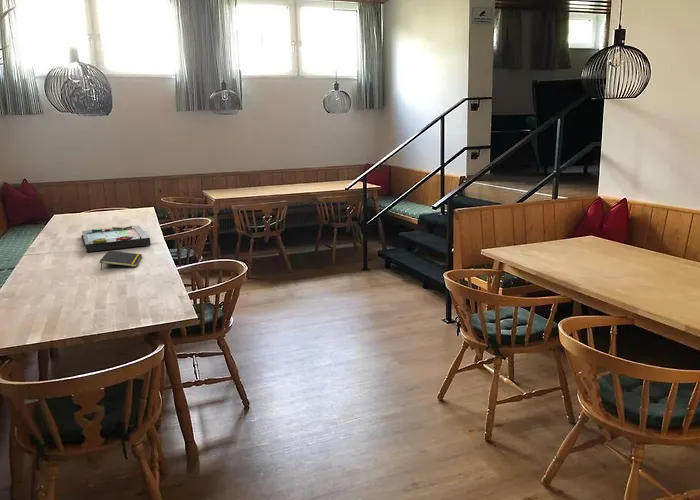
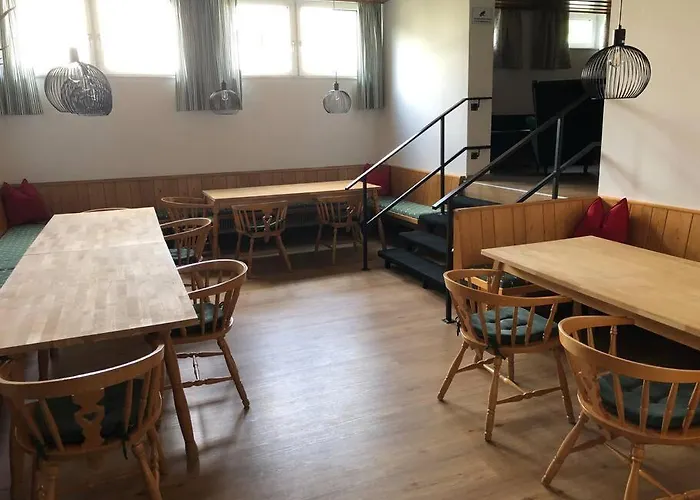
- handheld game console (113, 236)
- notepad (121, 258)
